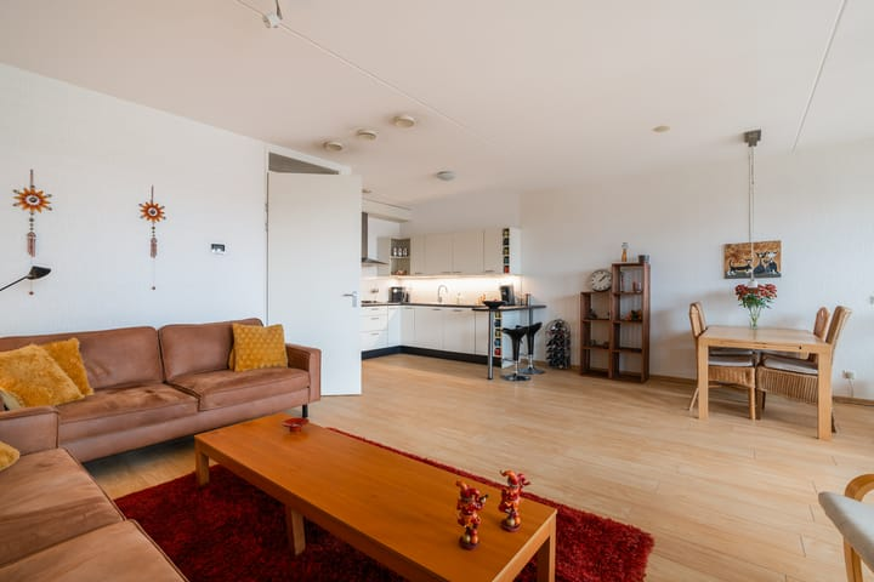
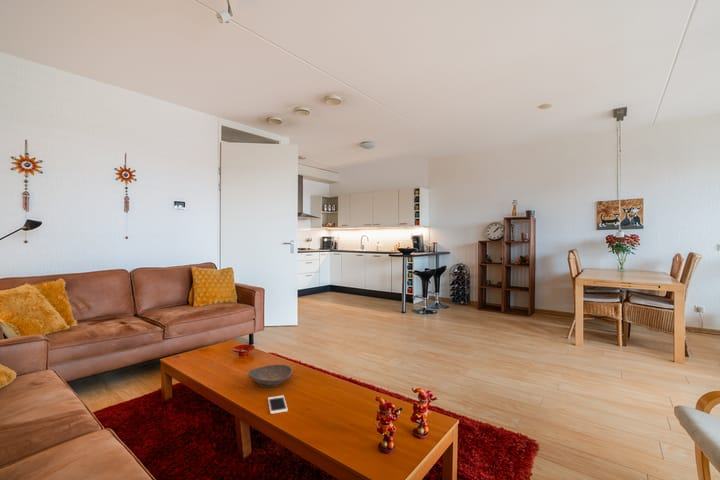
+ cell phone (277, 404)
+ decorative bowl (270, 376)
